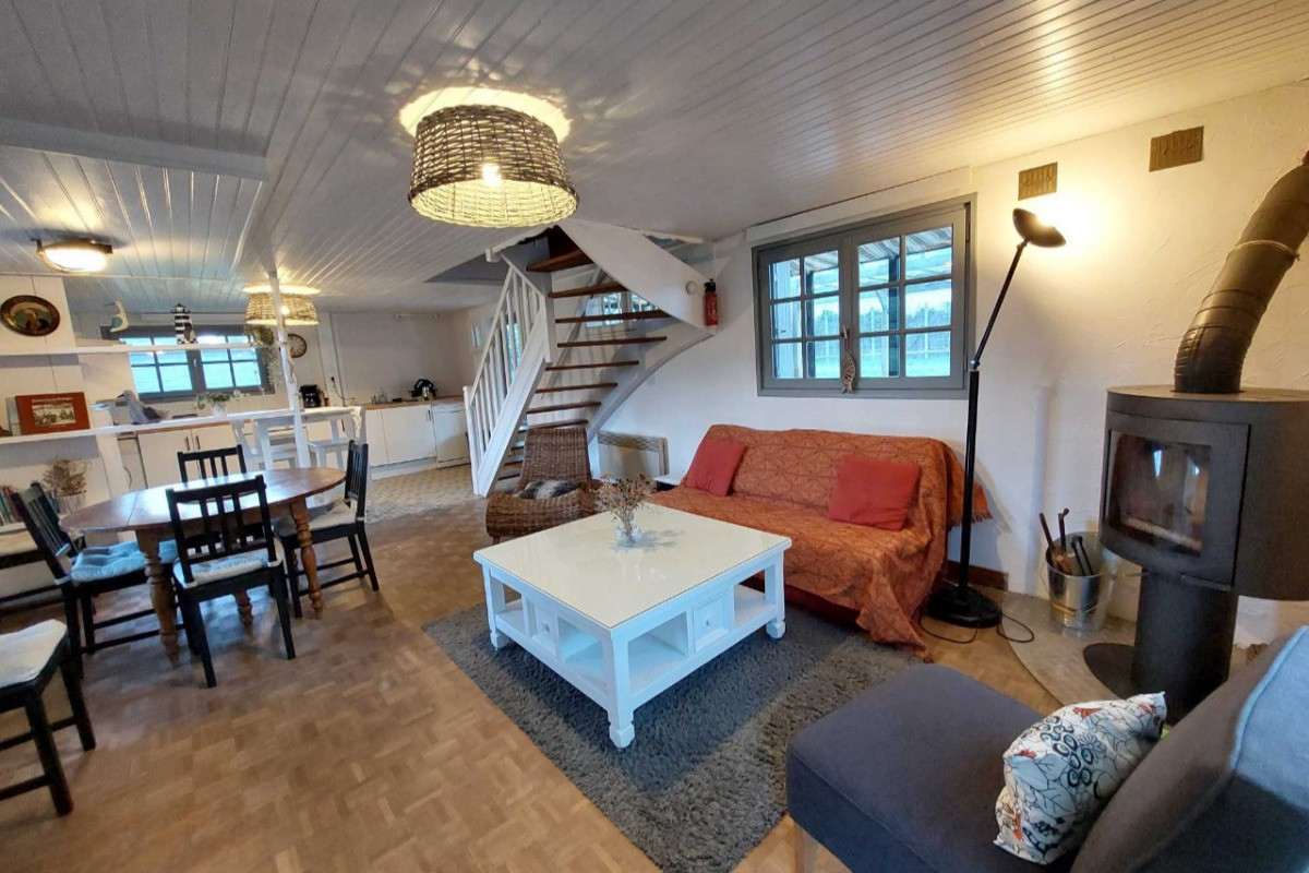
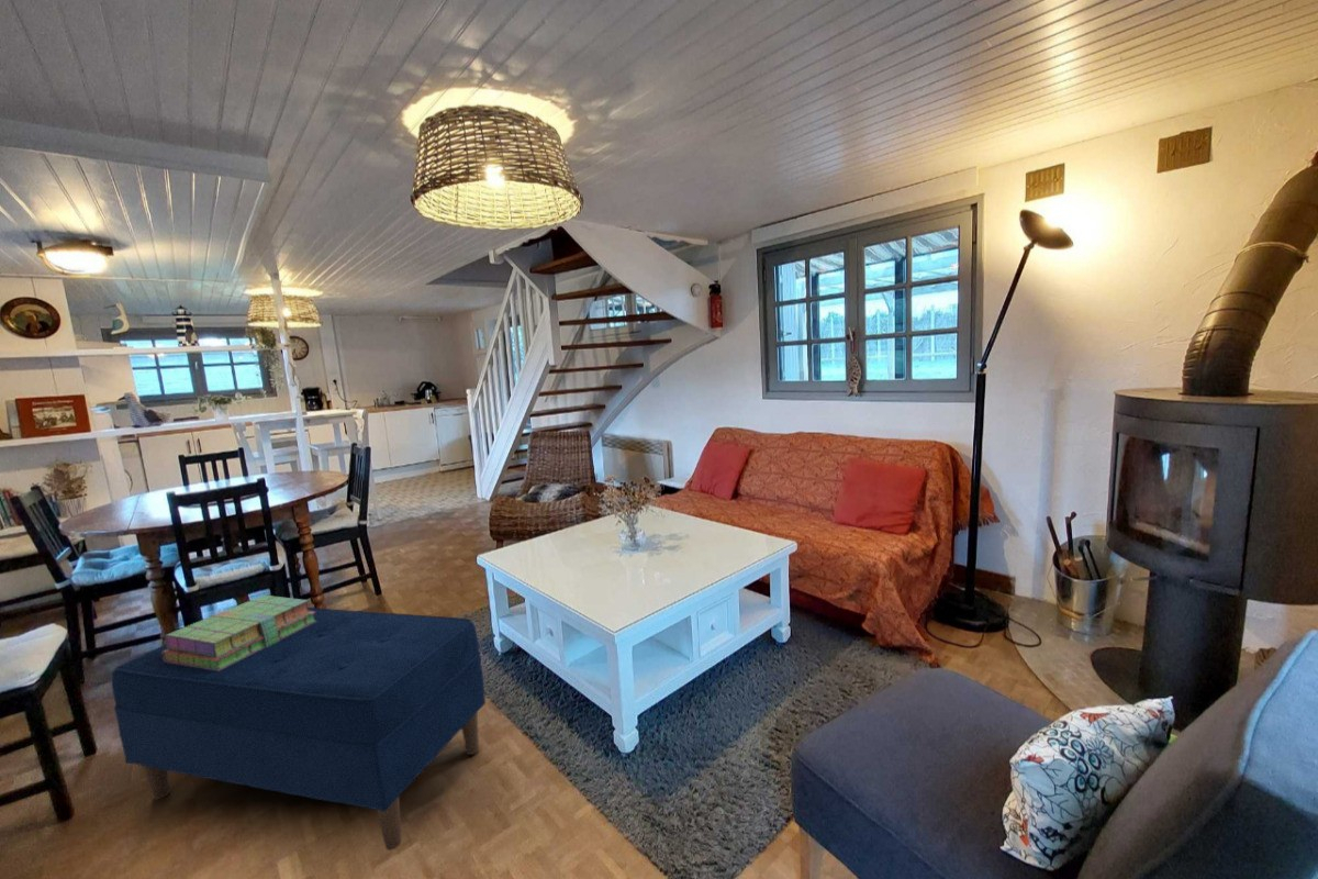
+ bench (312, 708)
+ stack of books (243, 627)
